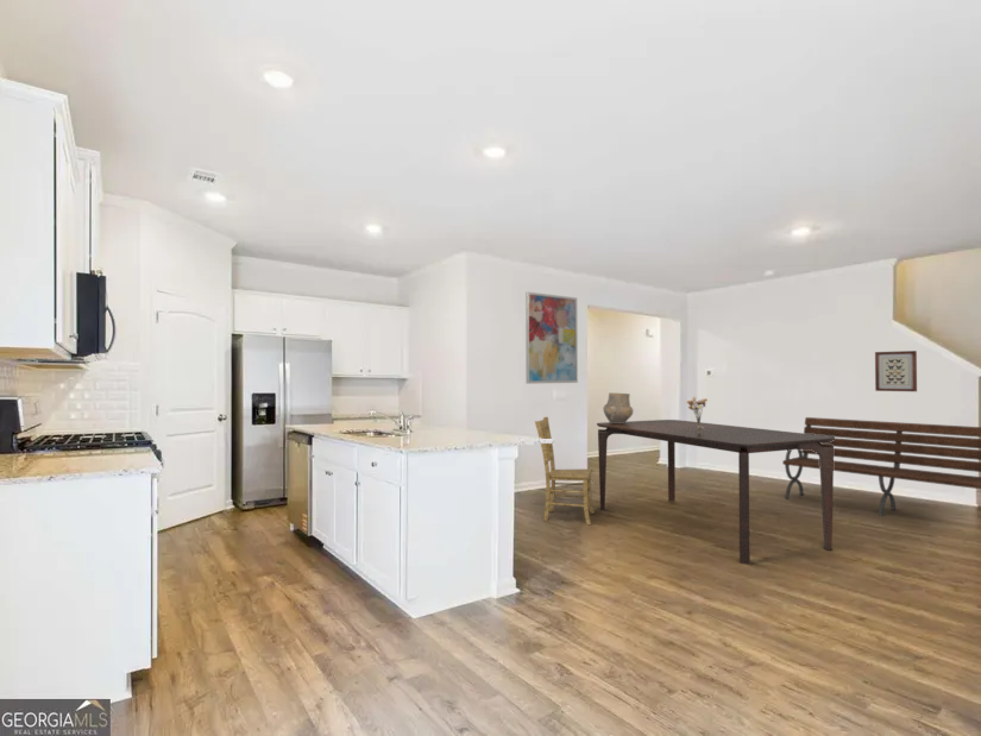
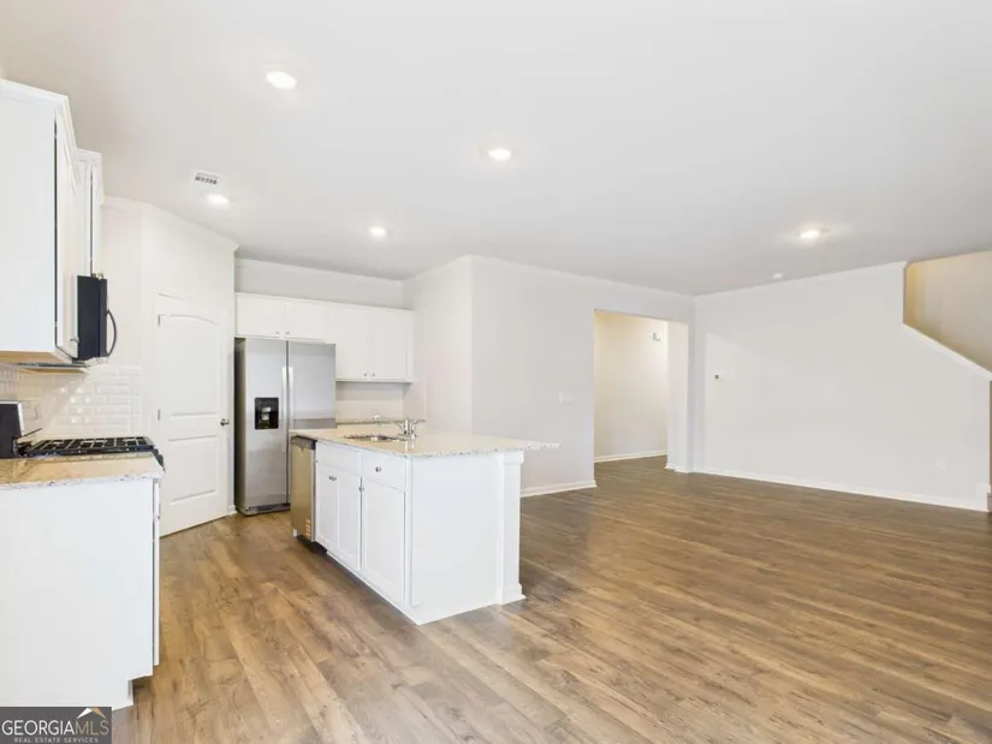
- wall art (552, 339)
- dining chair (565, 470)
- dining table (674, 477)
- wall art (895, 371)
- bouquet (696, 414)
- bench (889, 467)
- ceramic pot (617, 407)
